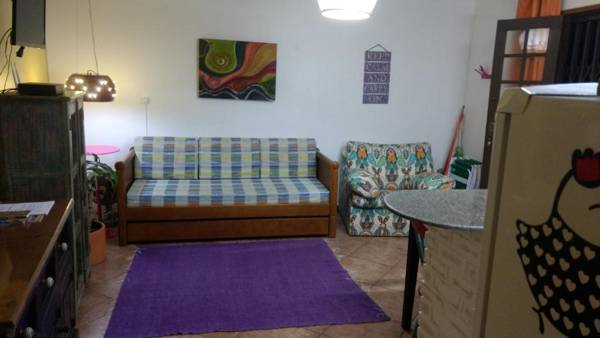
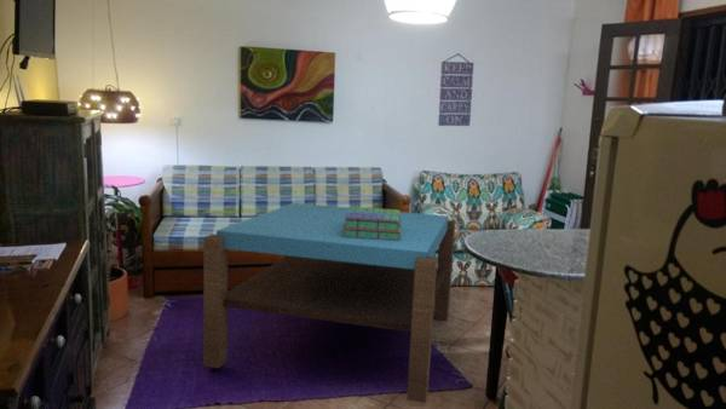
+ coffee table (344, 282)
+ stack of books (373, 221)
